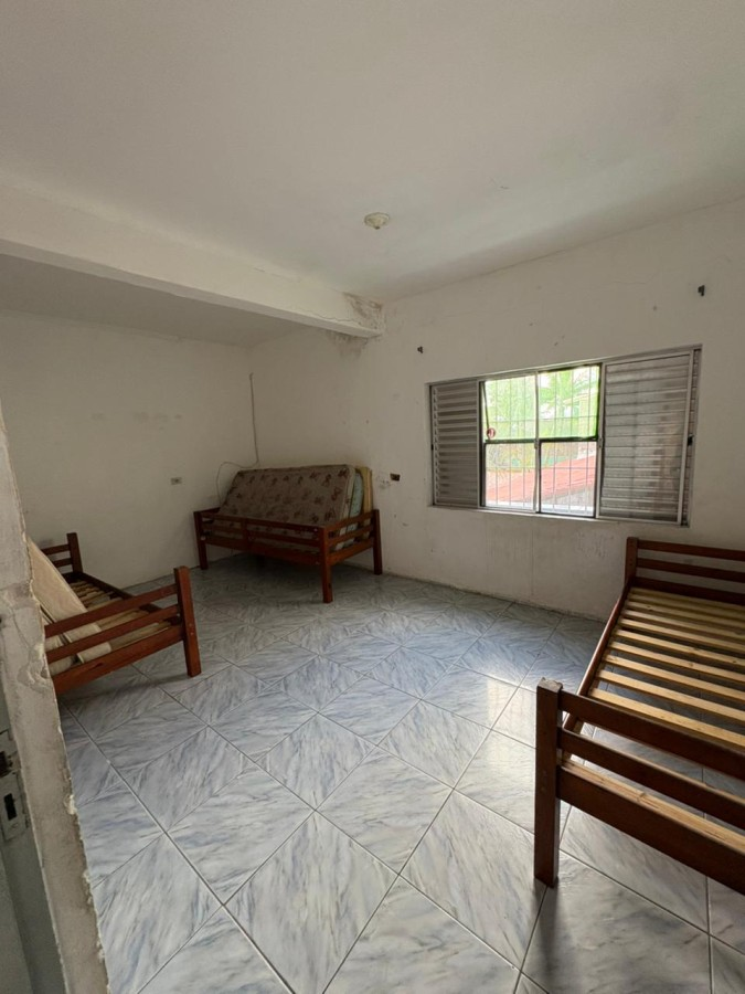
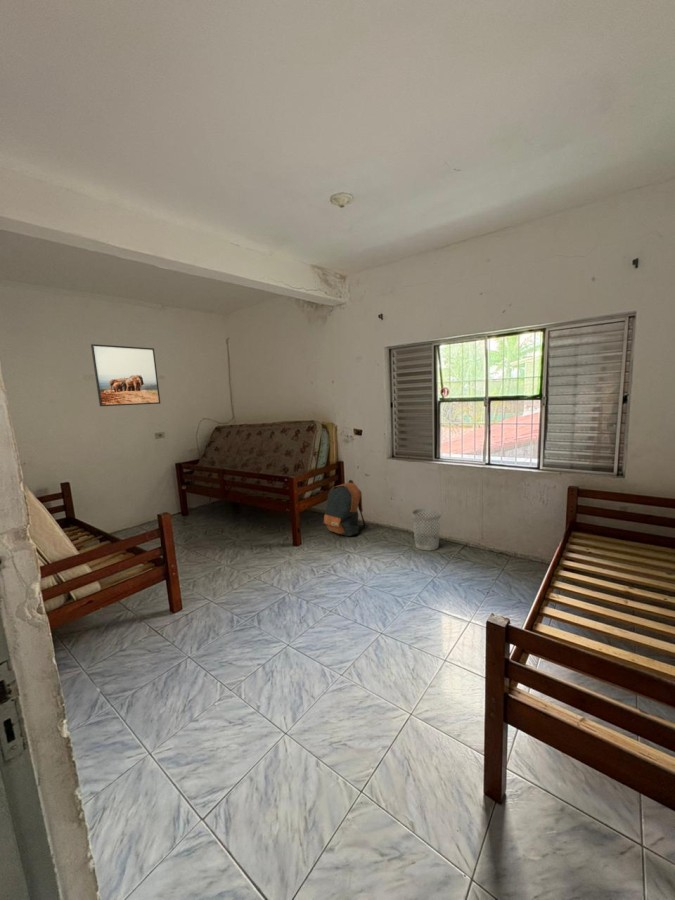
+ backpack (345, 505)
+ wastebasket (426, 529)
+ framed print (128, 376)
